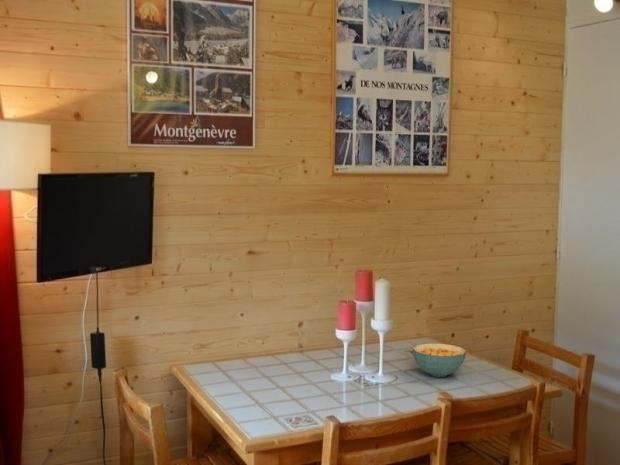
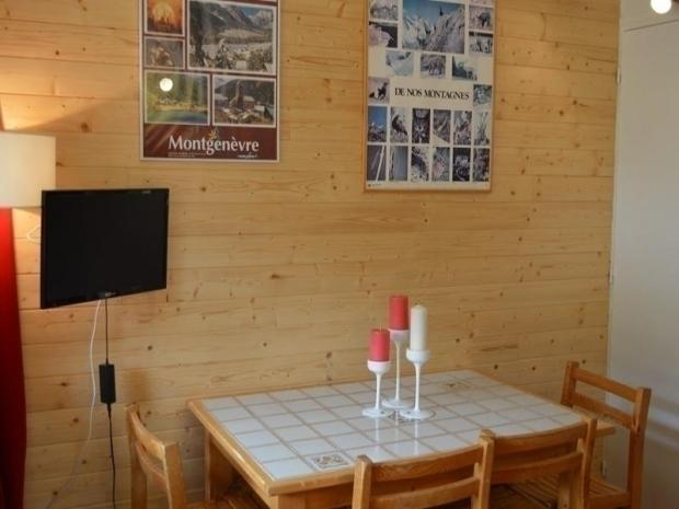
- cereal bowl (438, 362)
